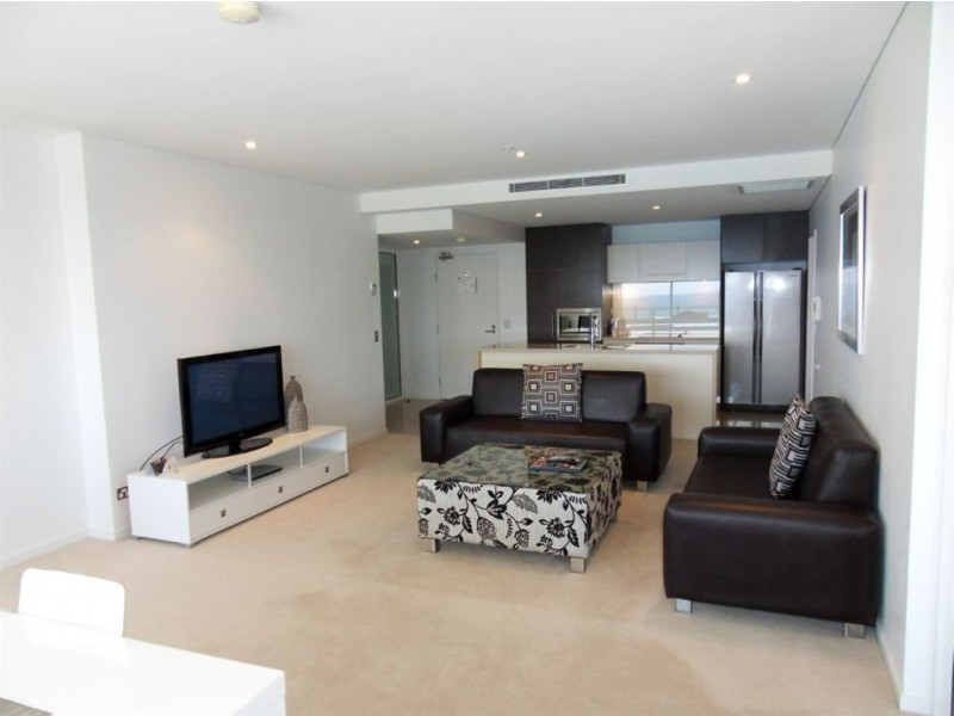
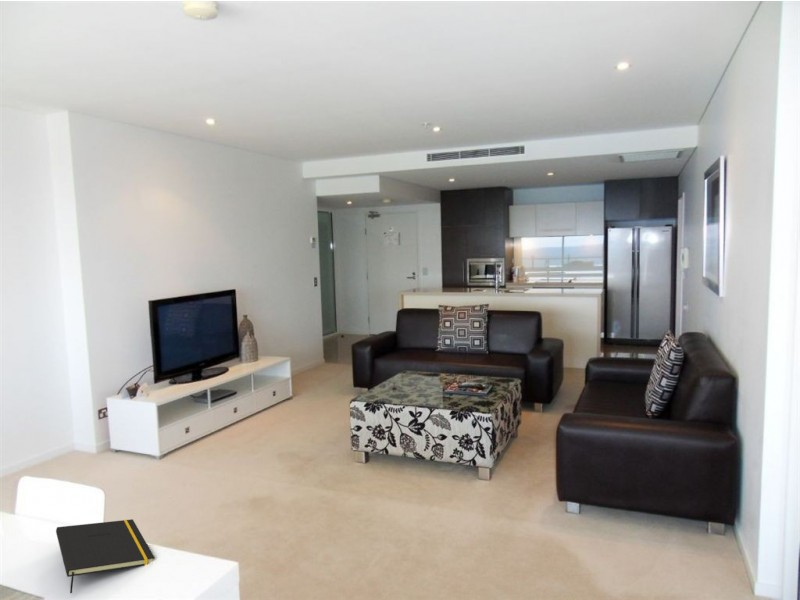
+ notepad (103, 544)
